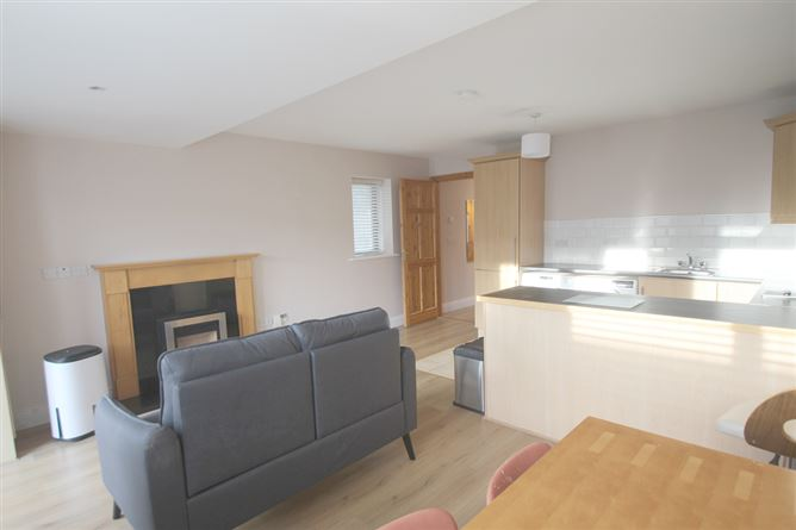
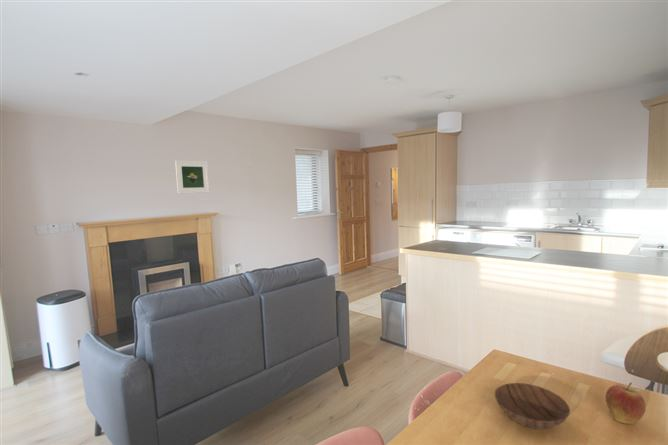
+ apple (624, 401)
+ bowl (530, 408)
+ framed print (192, 177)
